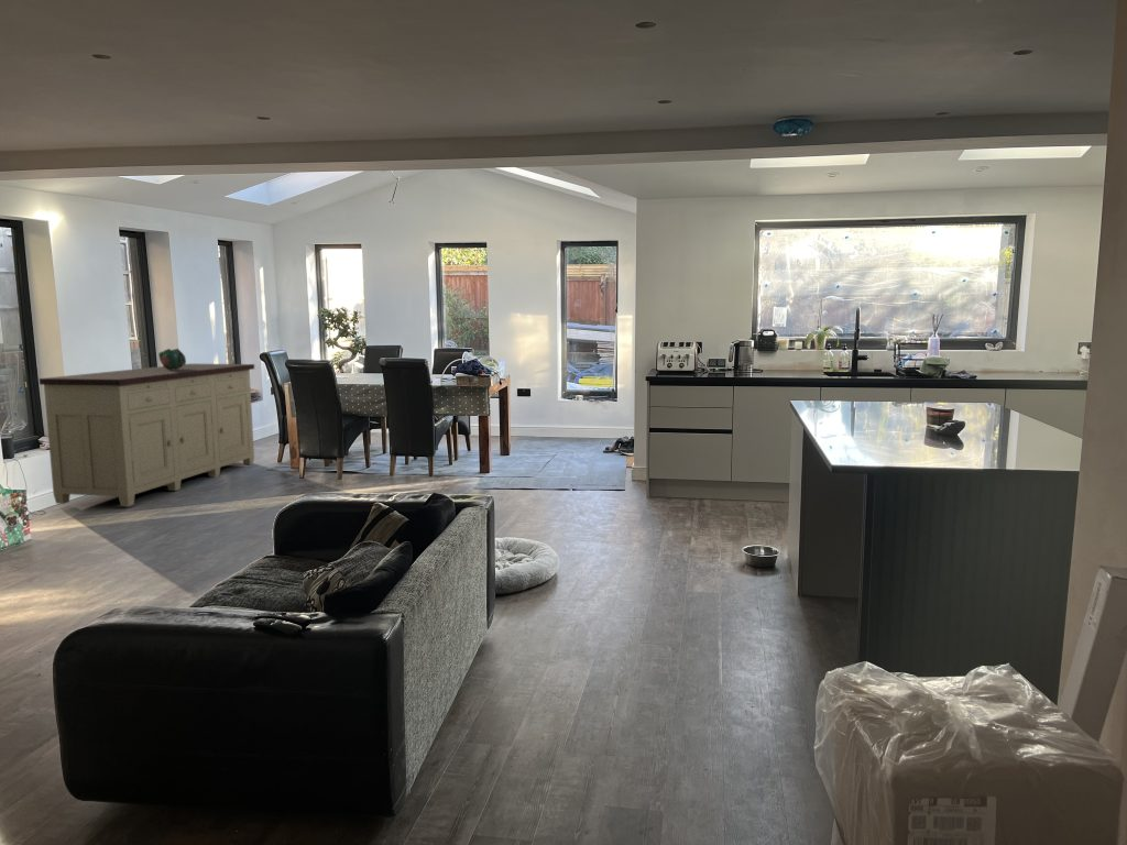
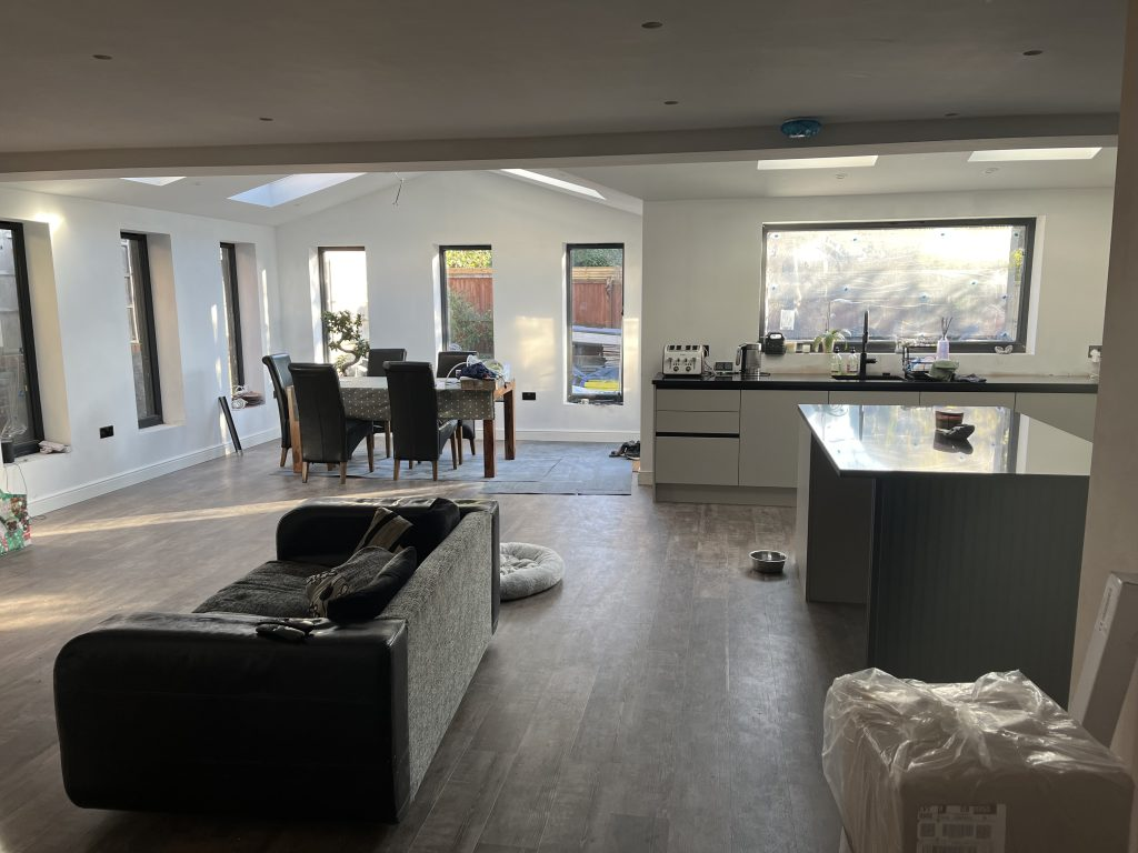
- decorative bowl (172, 359)
- sideboard (163, 426)
